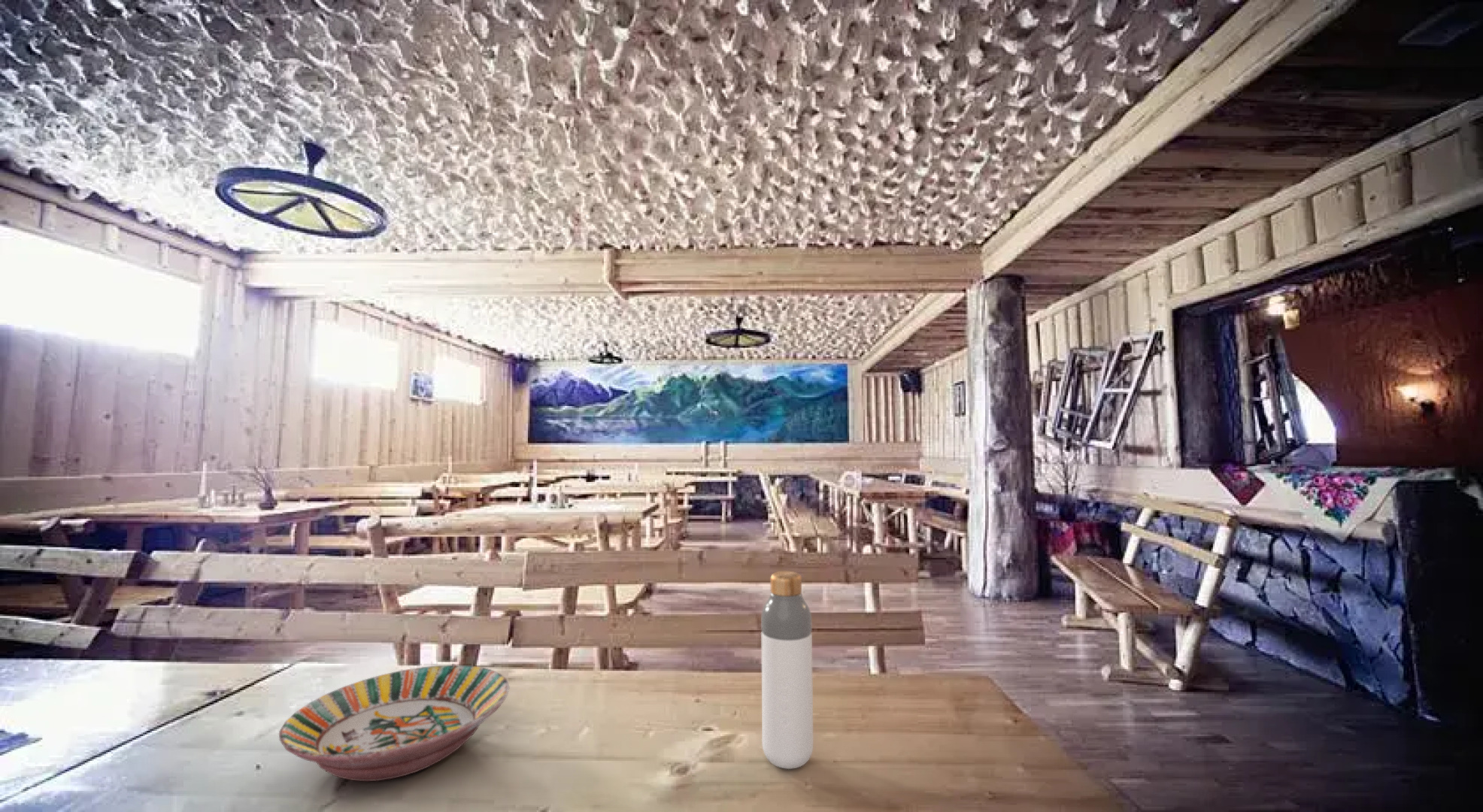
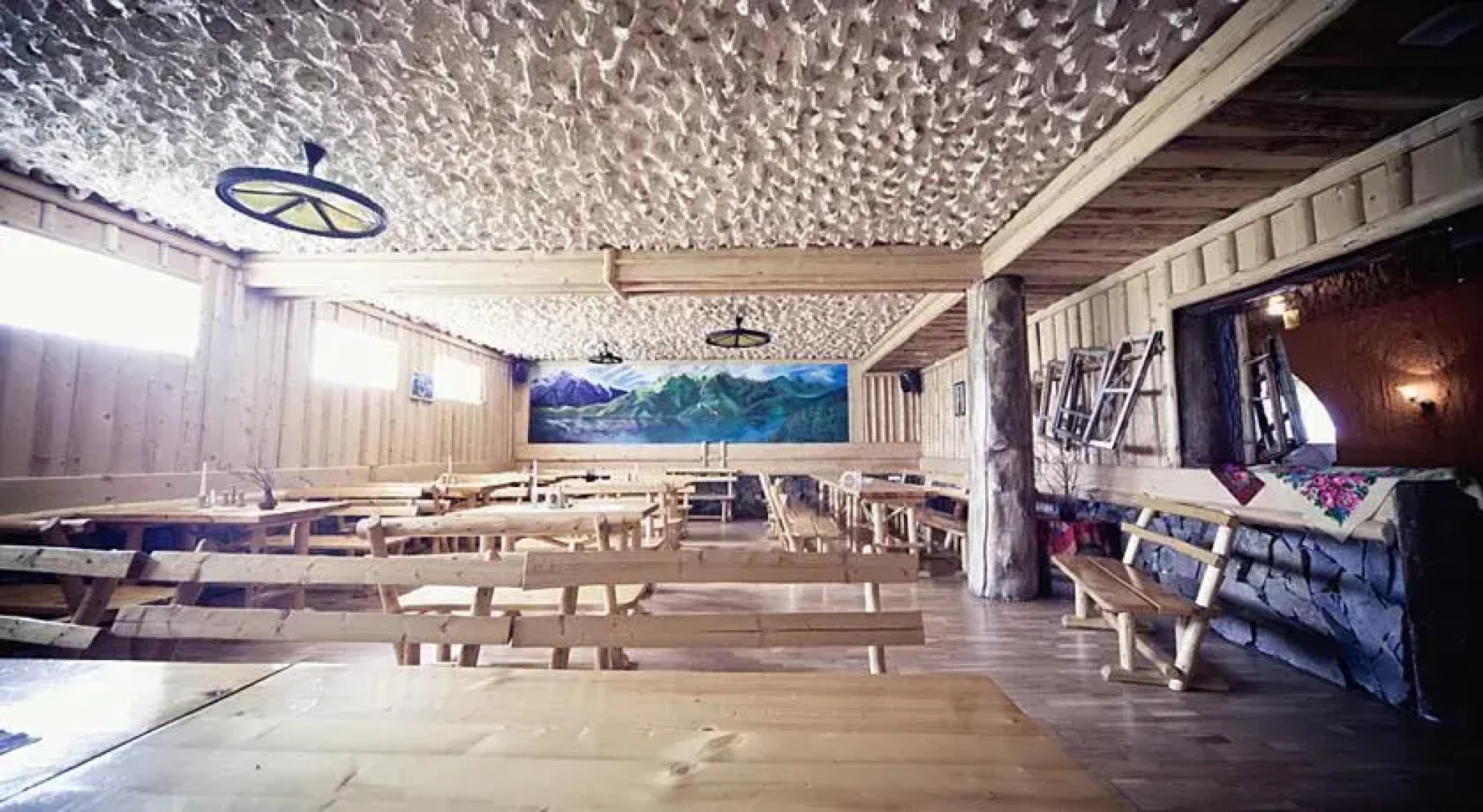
- bottle (787, 665)
- serving bowl (403, 727)
